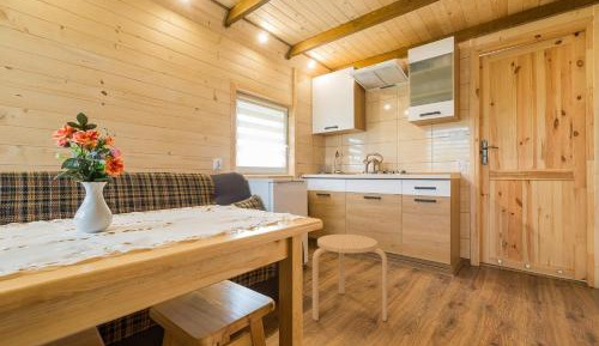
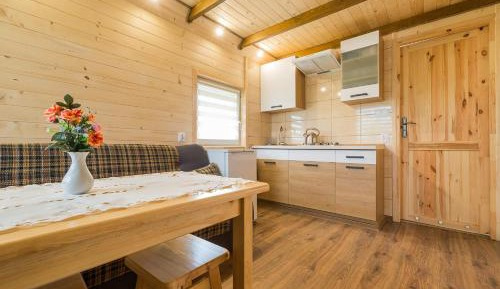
- stool (343, 275)
